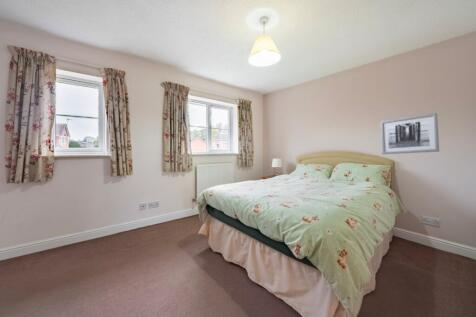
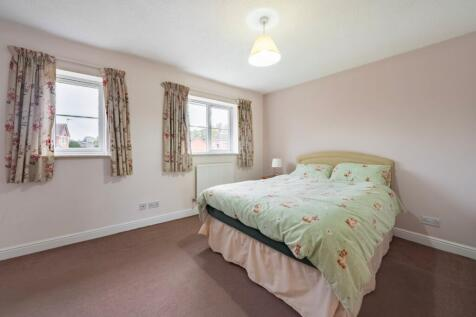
- wall art (407, 135)
